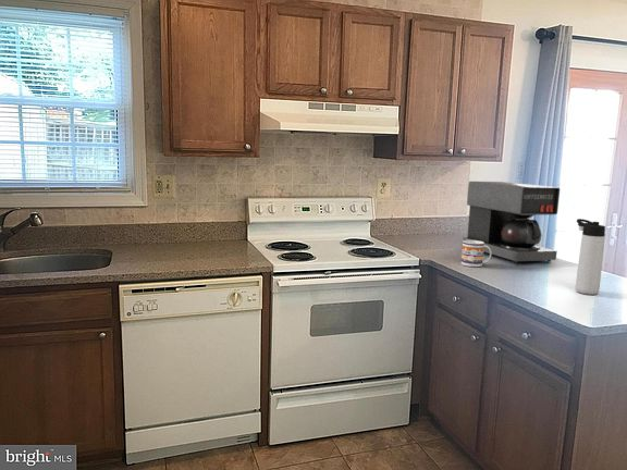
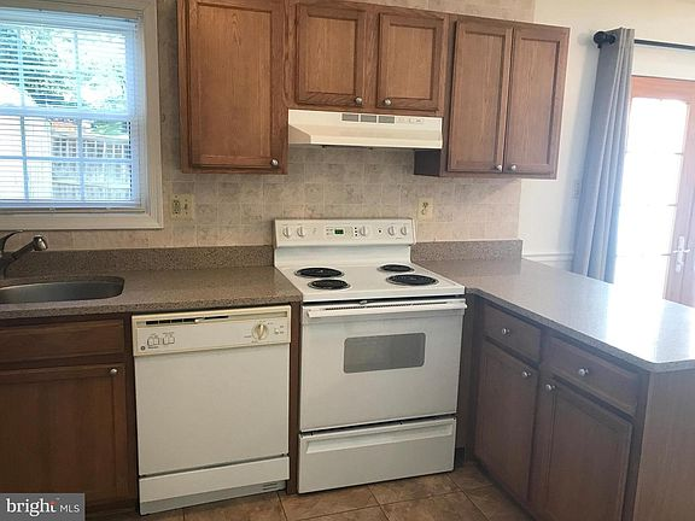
- mug (475, 253)
- thermos bottle (587, 256)
- coffee maker (508, 220)
